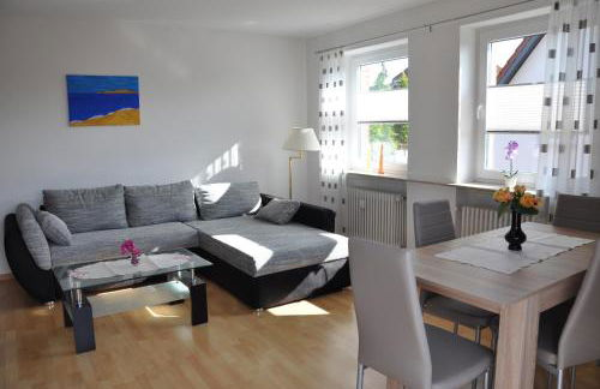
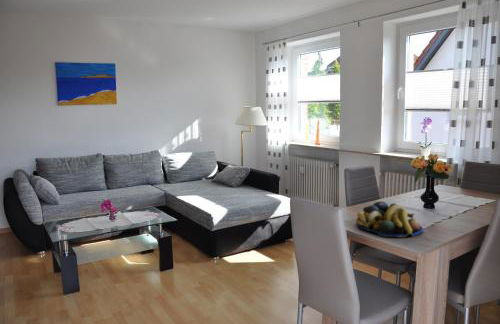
+ fruit bowl (389, 215)
